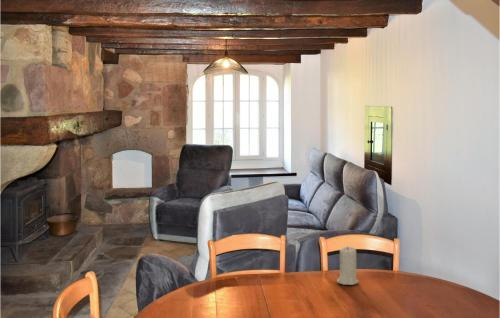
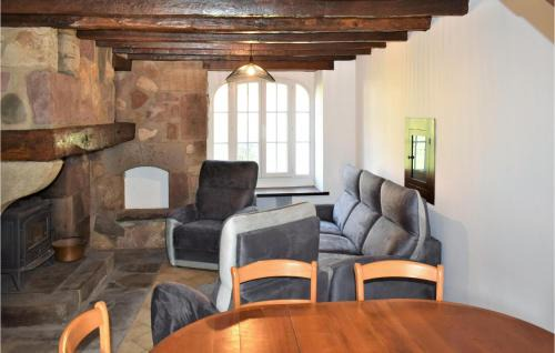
- candle (347, 264)
